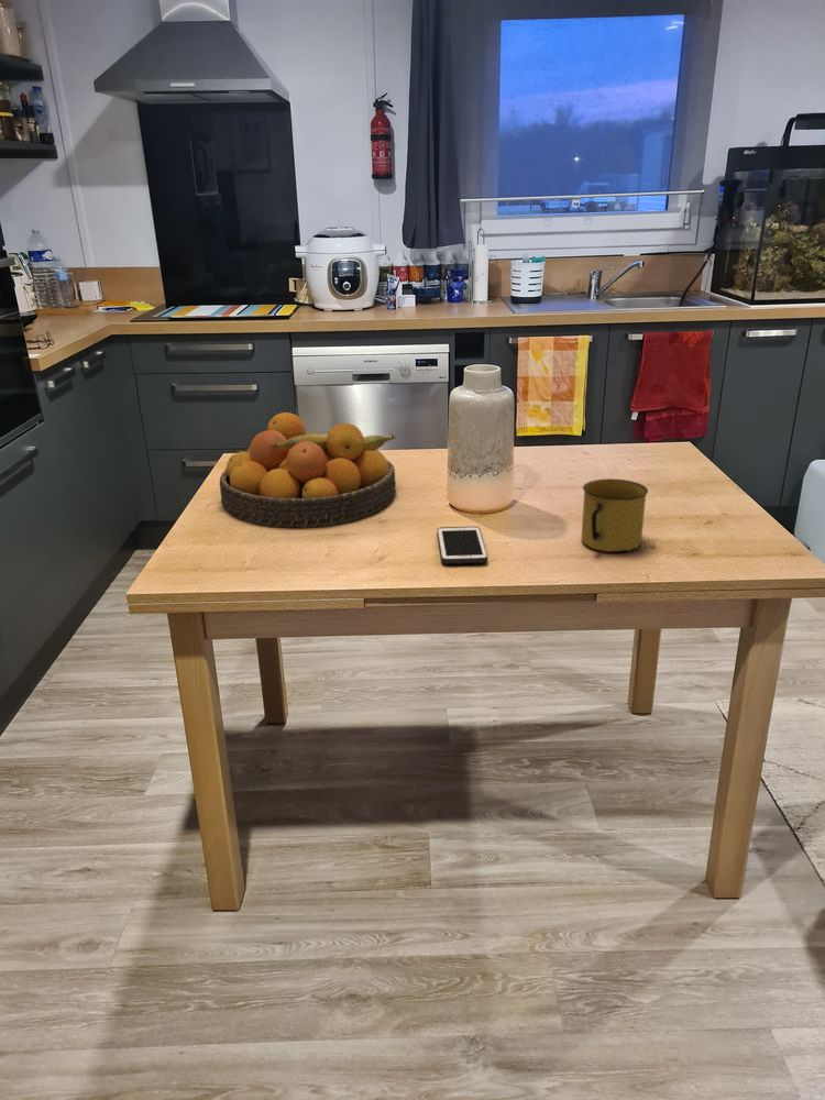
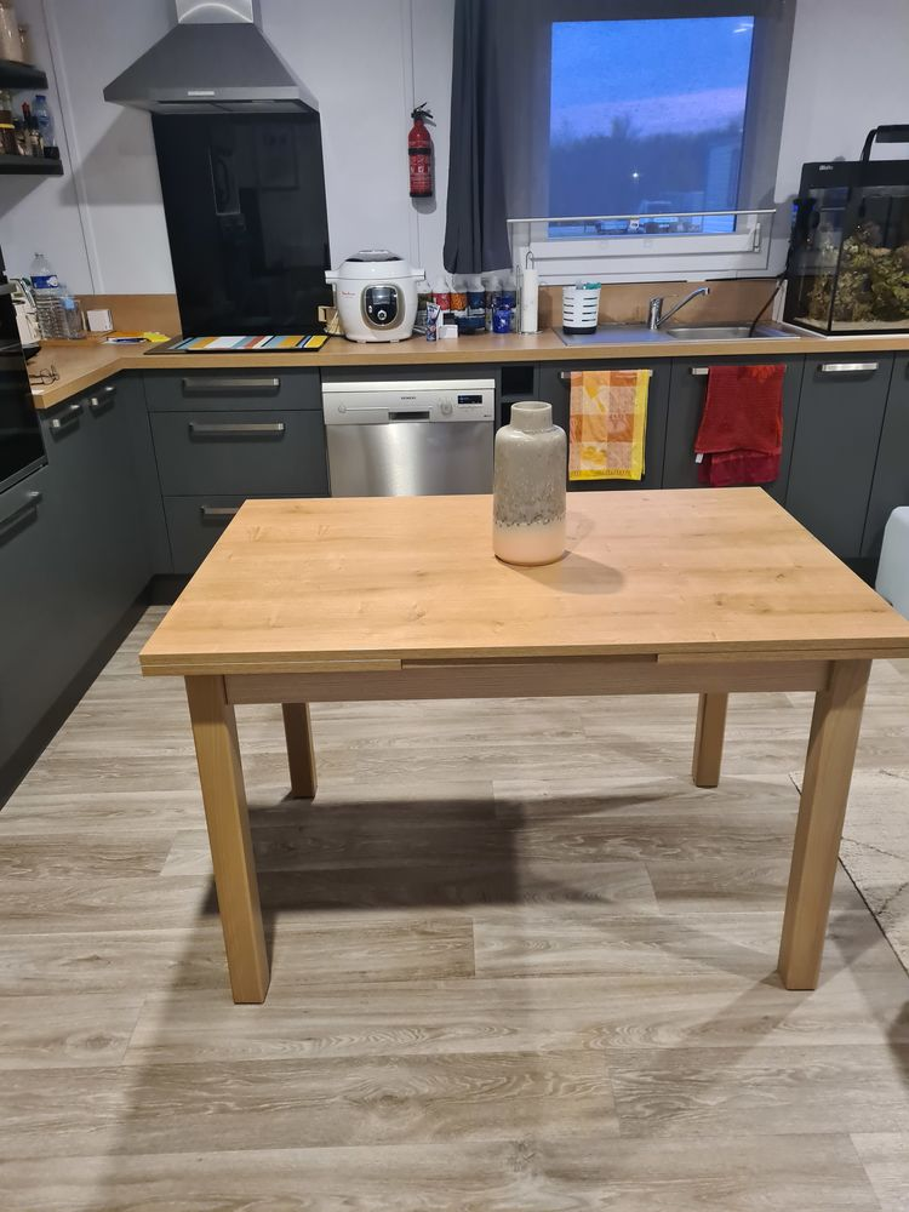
- fruit bowl (307, 460)
- cell phone (461, 543)
- mug (609, 518)
